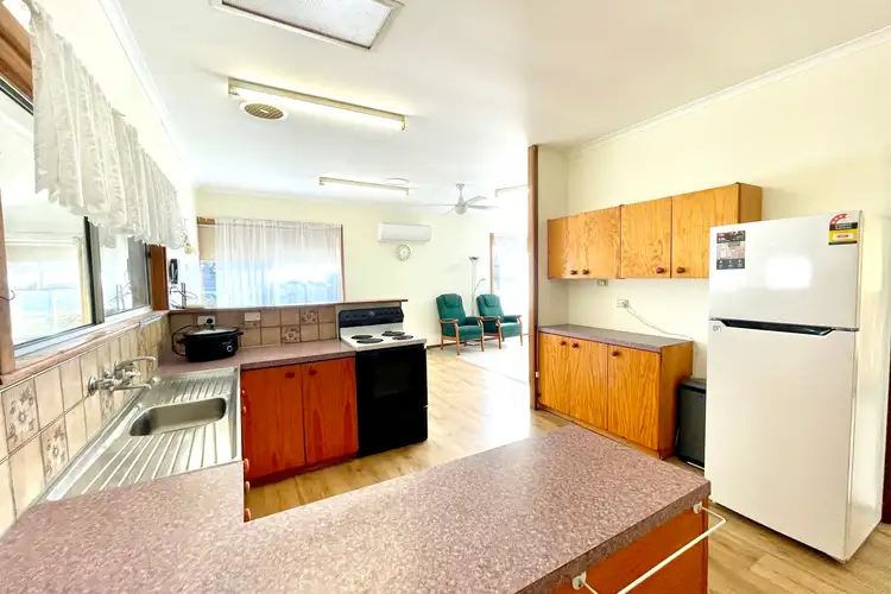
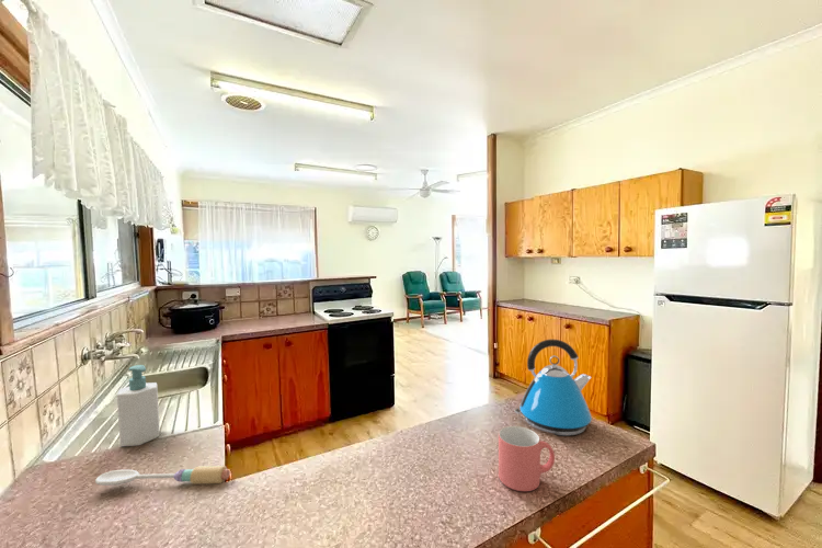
+ spoon (162, 475)
+ kettle (551, 380)
+ soap bottle (138, 402)
+ mug (526, 457)
